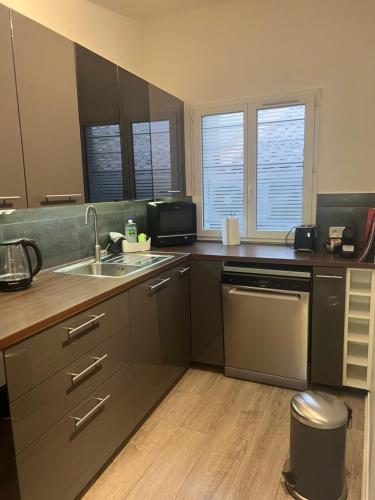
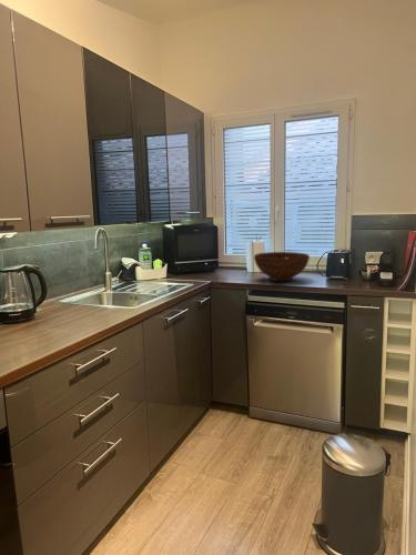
+ fruit bowl (281, 268)
